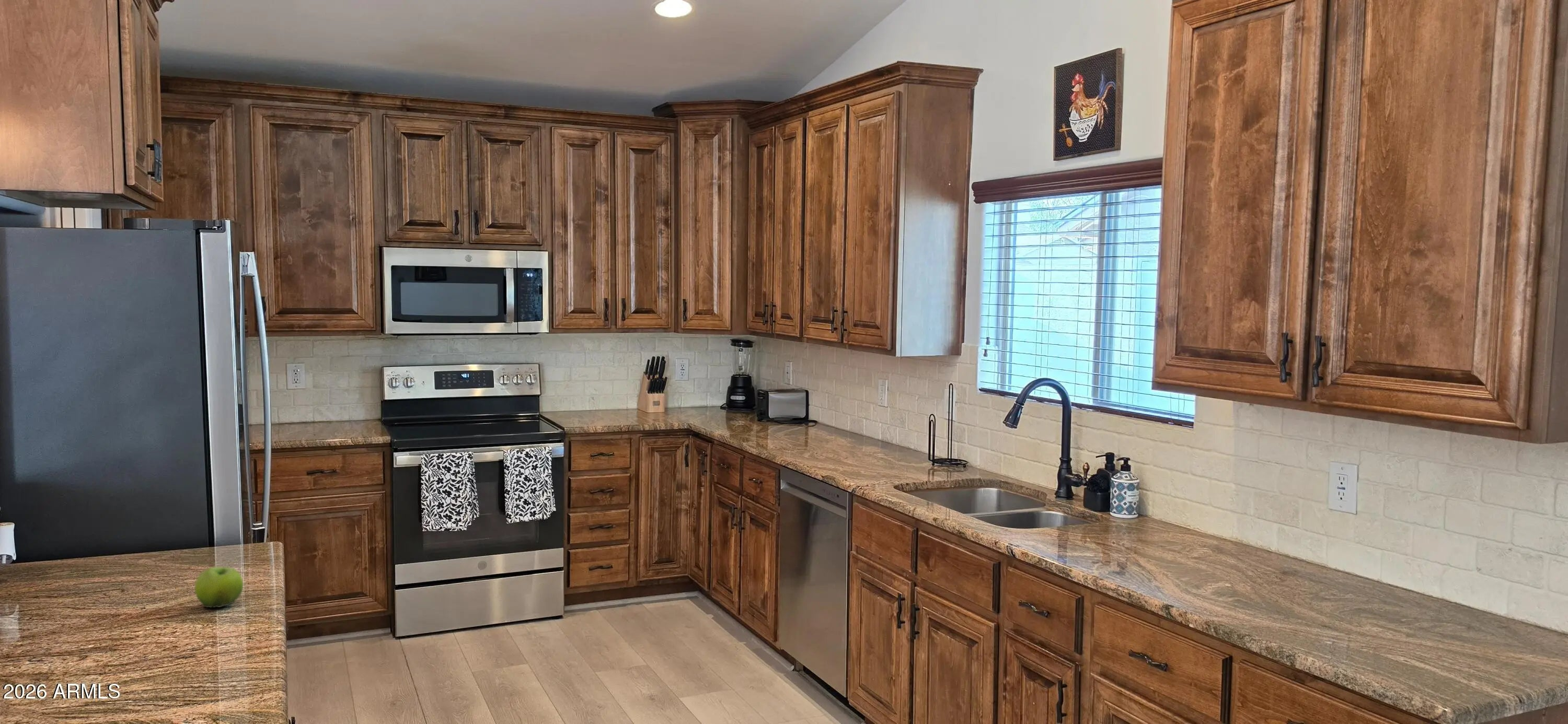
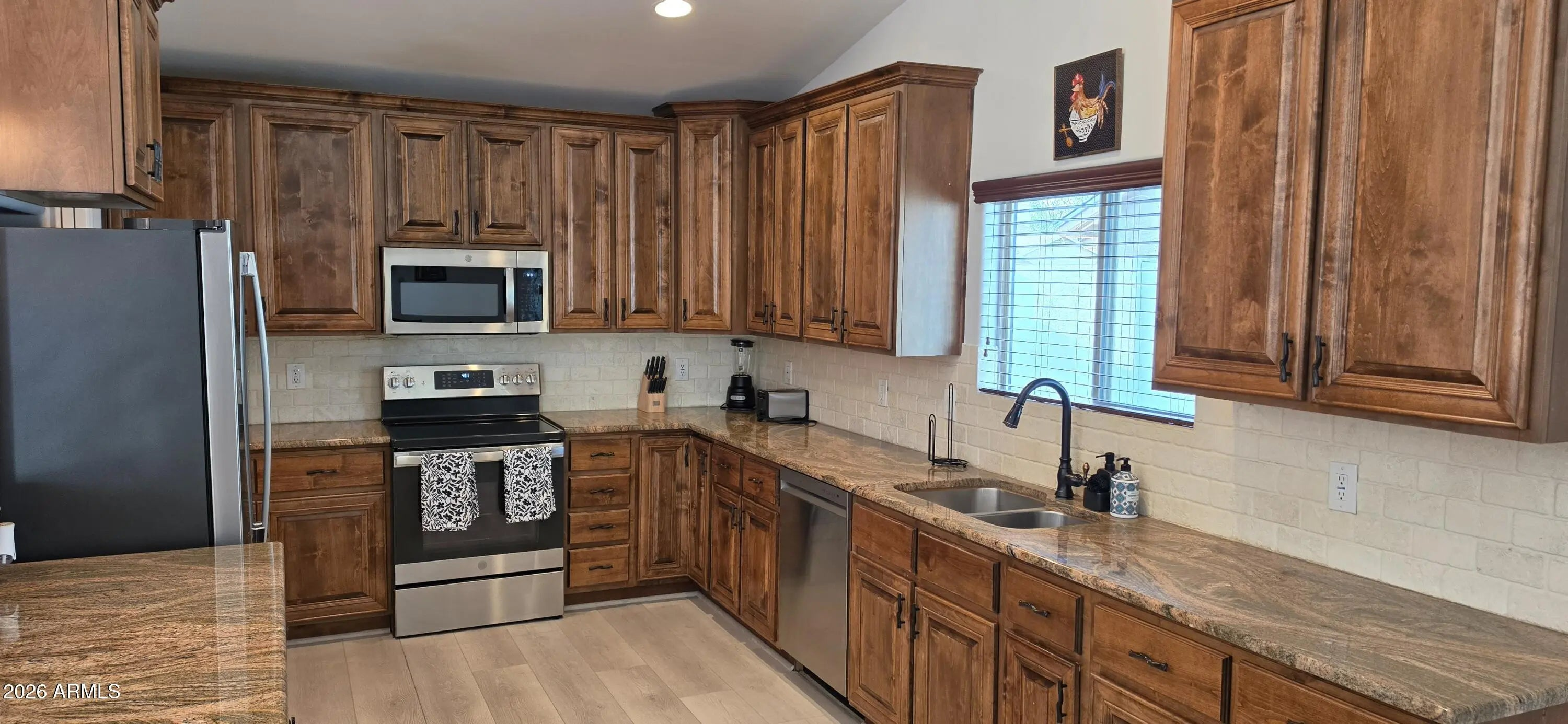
- fruit (218, 586)
